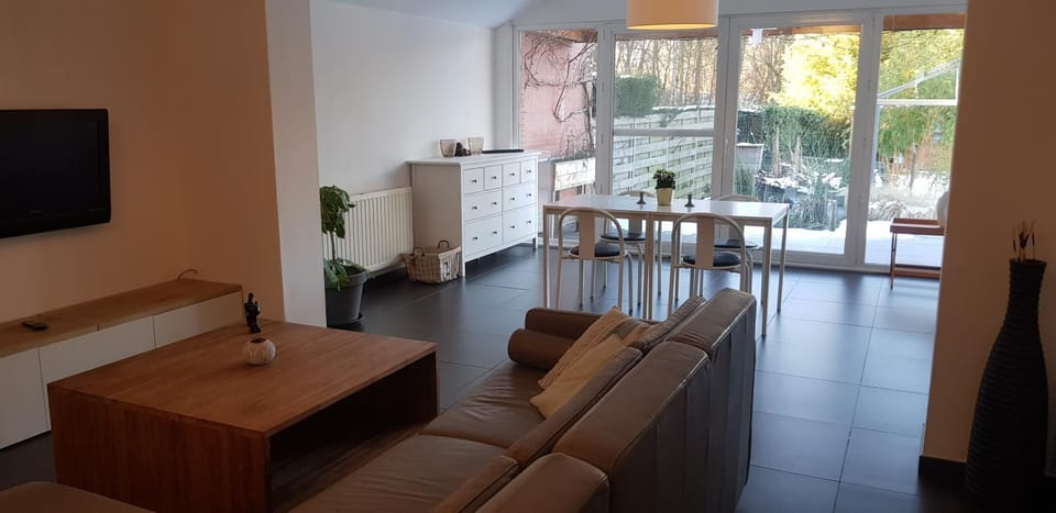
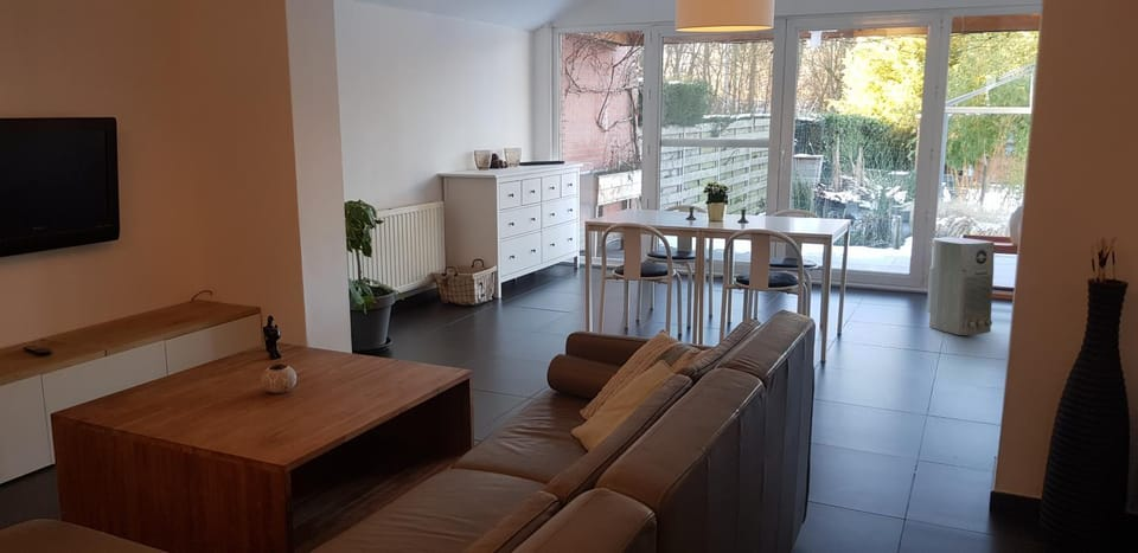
+ air purifier (959, 284)
